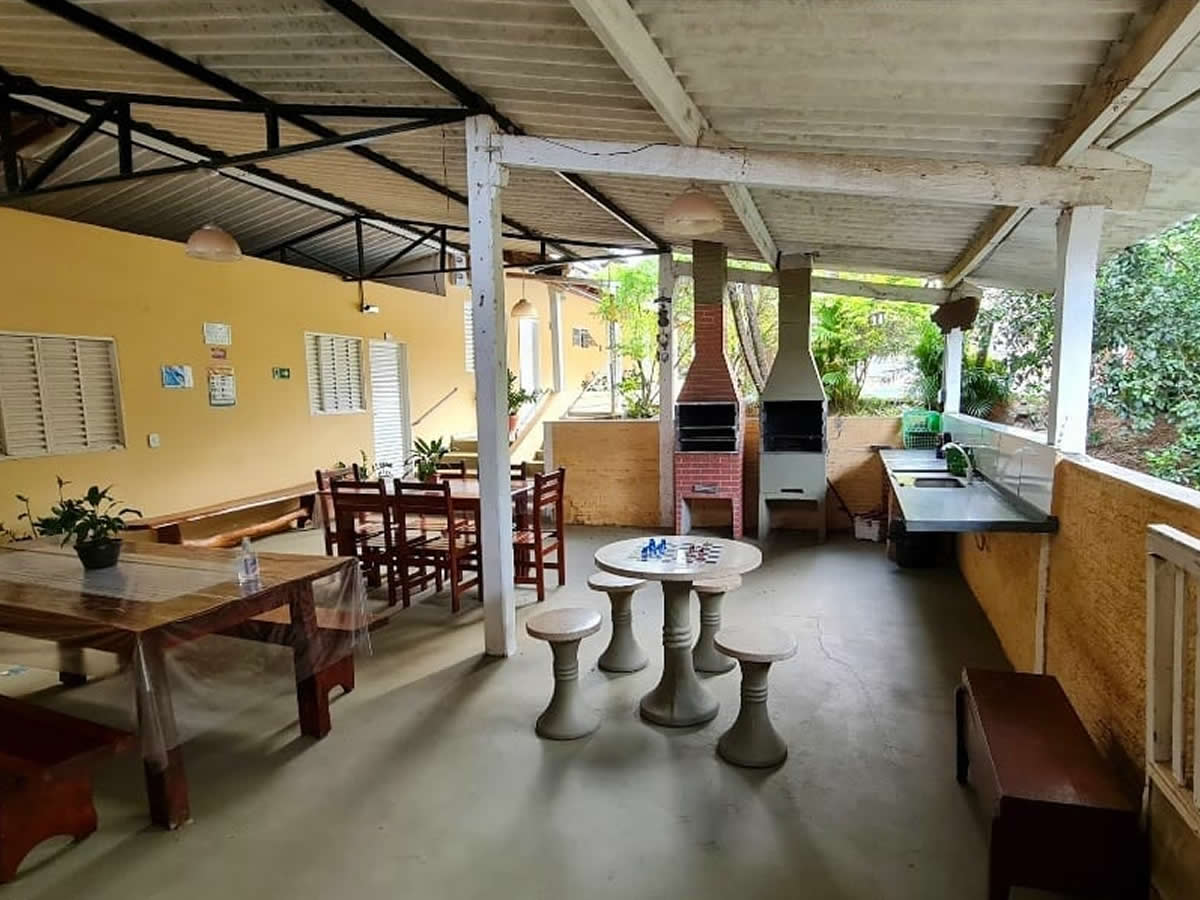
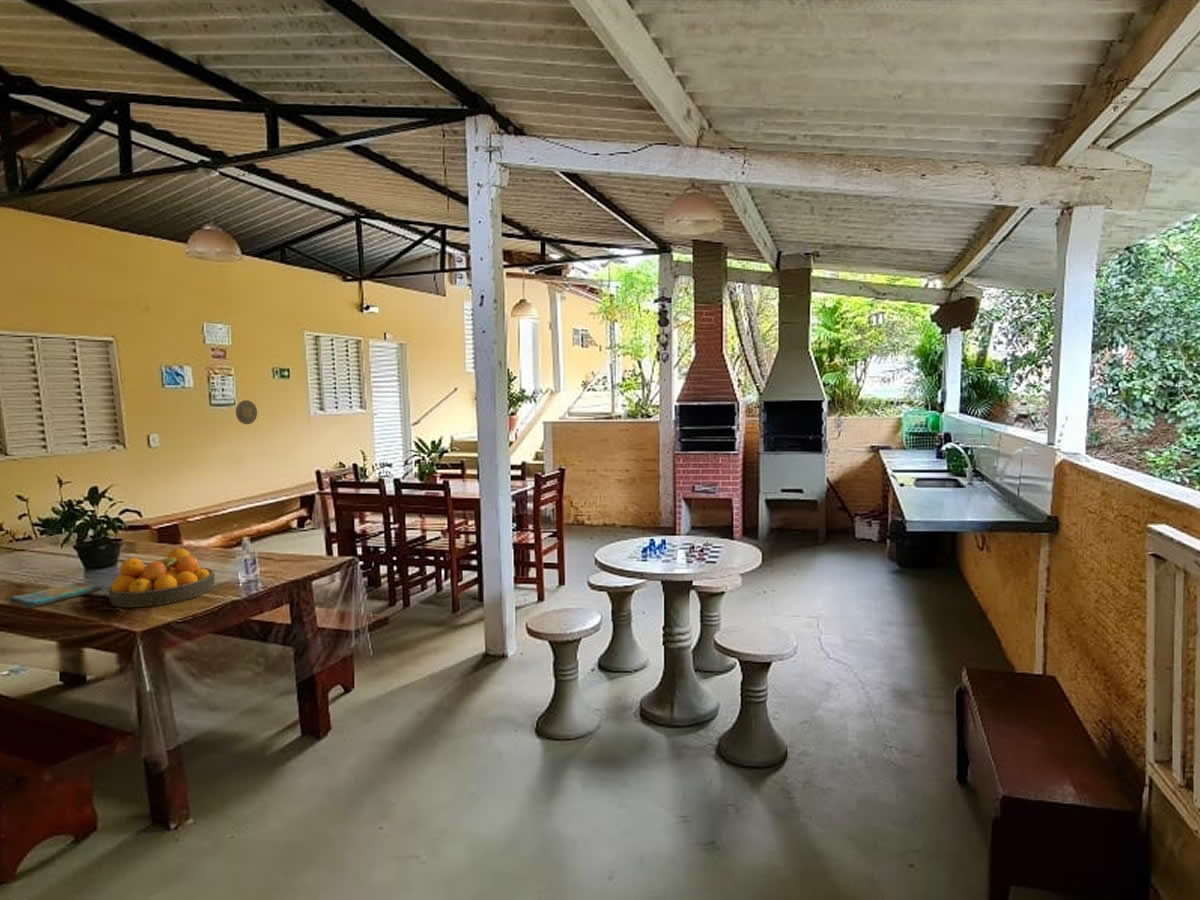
+ decorative plate (247, 412)
+ fruit bowl (162, 573)
+ dish towel (56, 593)
